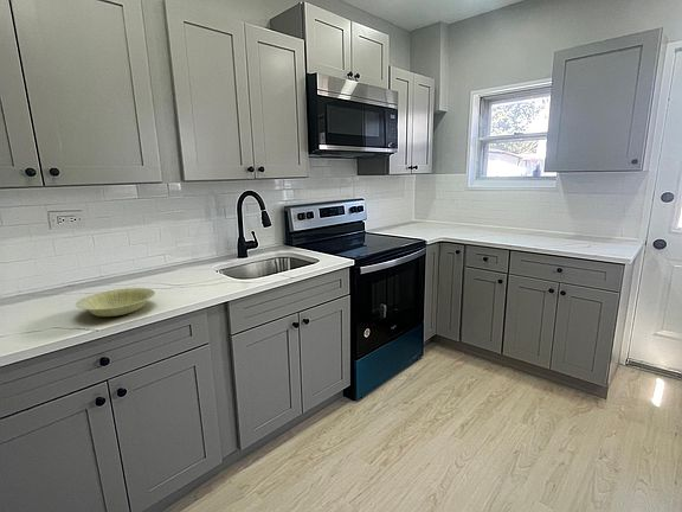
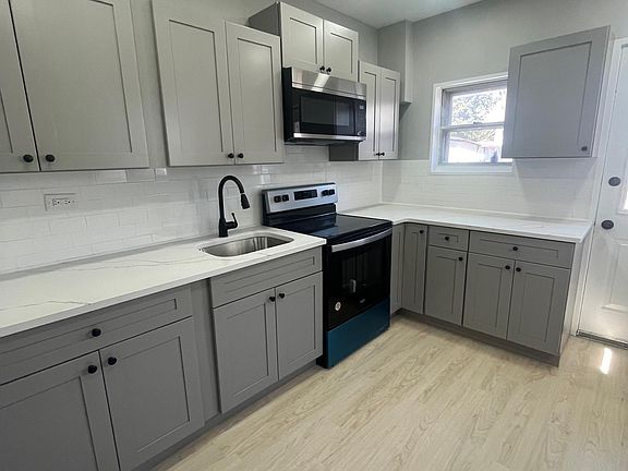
- bowl (117, 303)
